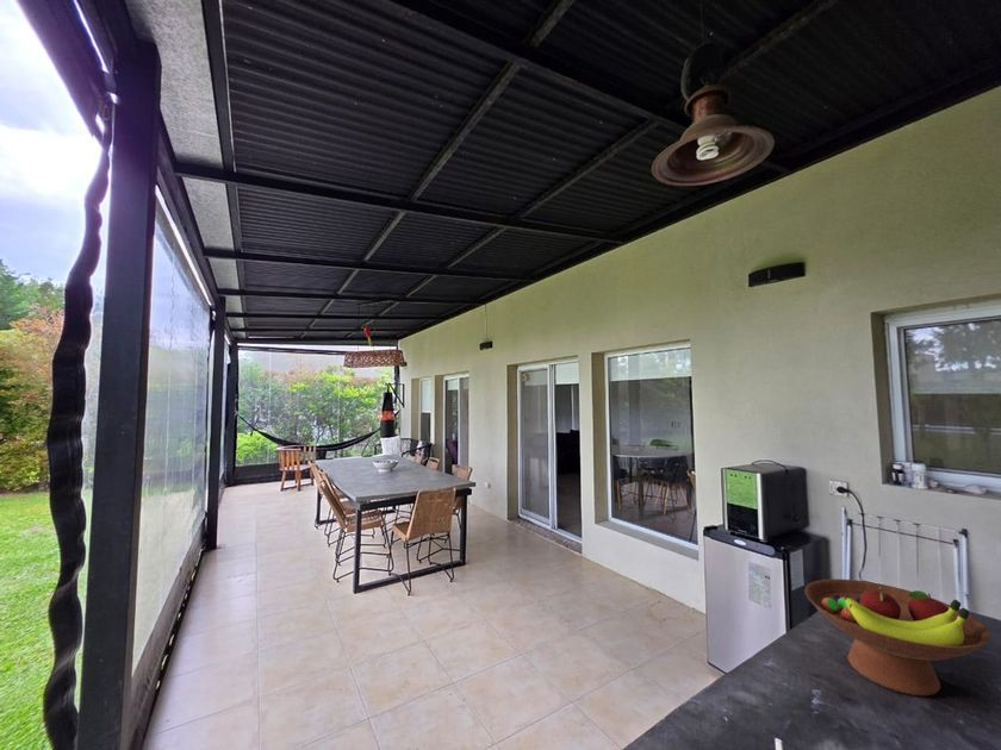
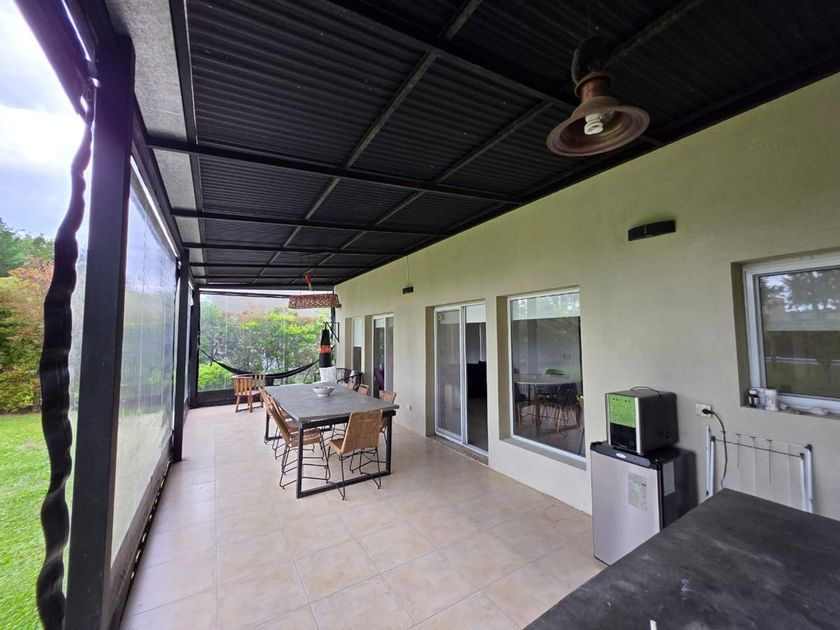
- fruit bowl (888, 627)
